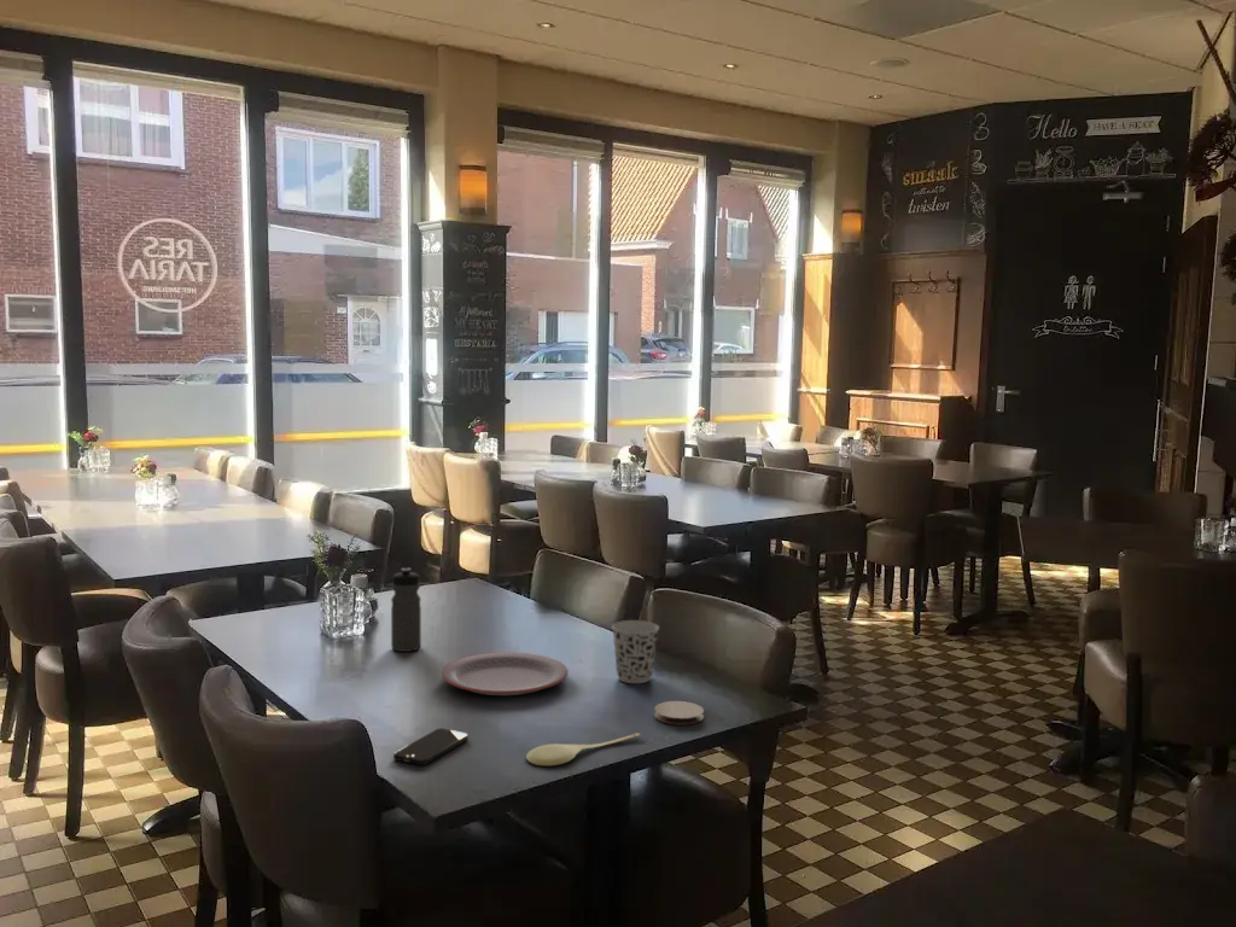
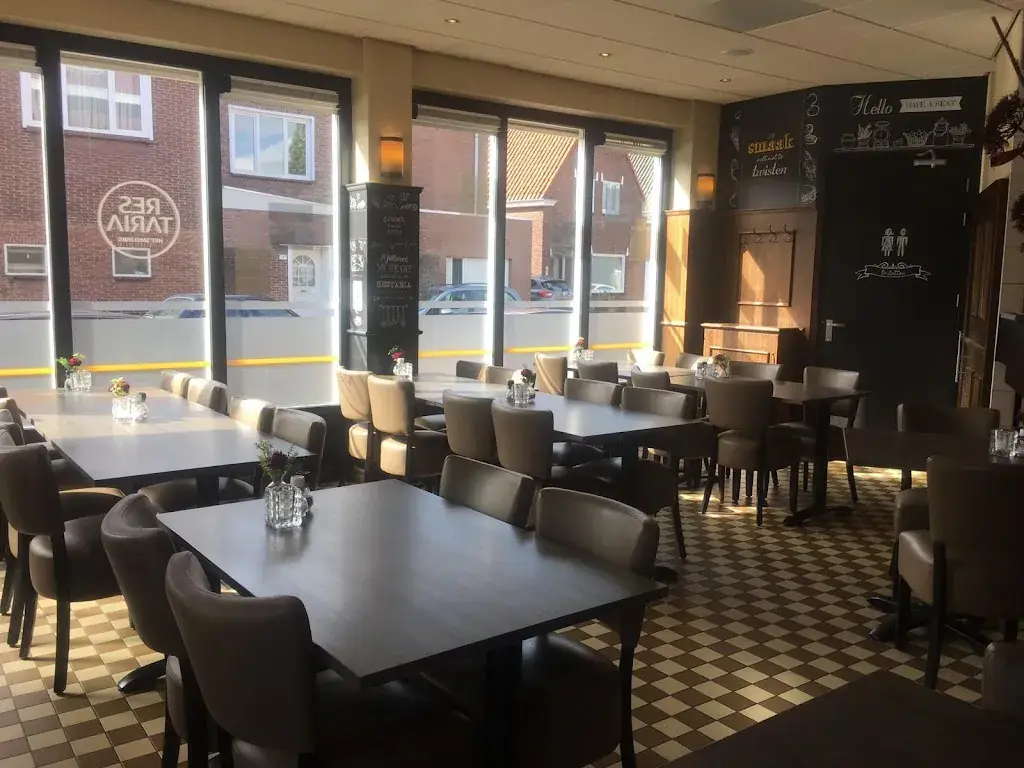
- coaster (678, 712)
- smartphone (431, 746)
- cup (635, 652)
- water bottle (406, 607)
- spoon (585, 746)
- plate (505, 675)
